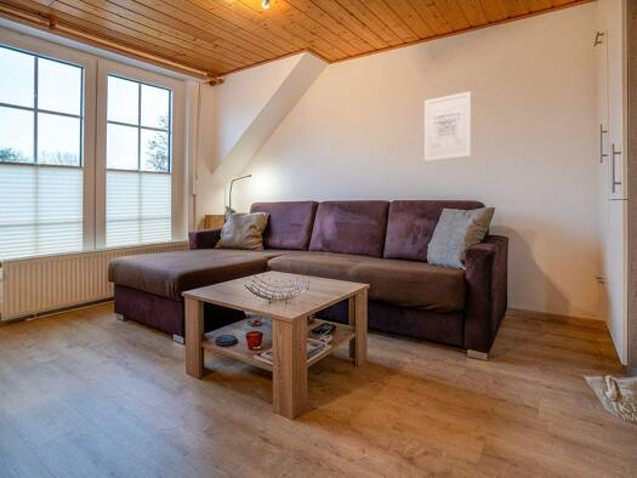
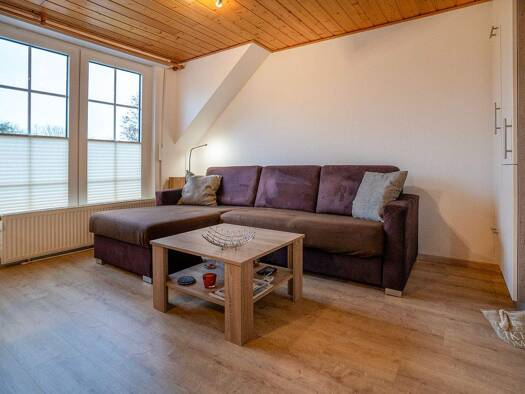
- wall art (447, 127)
